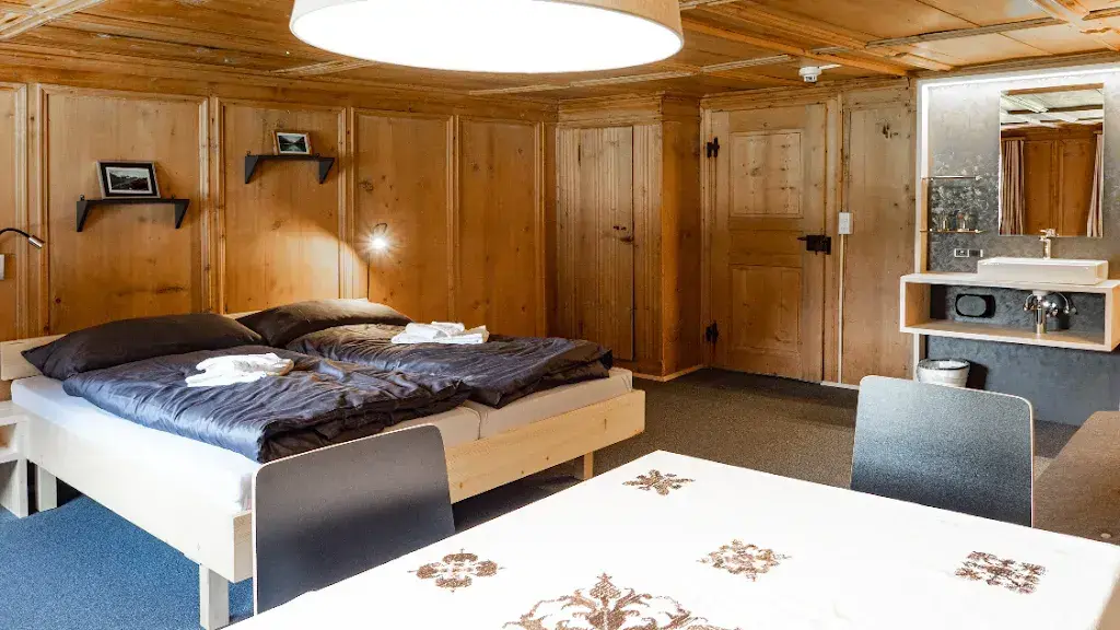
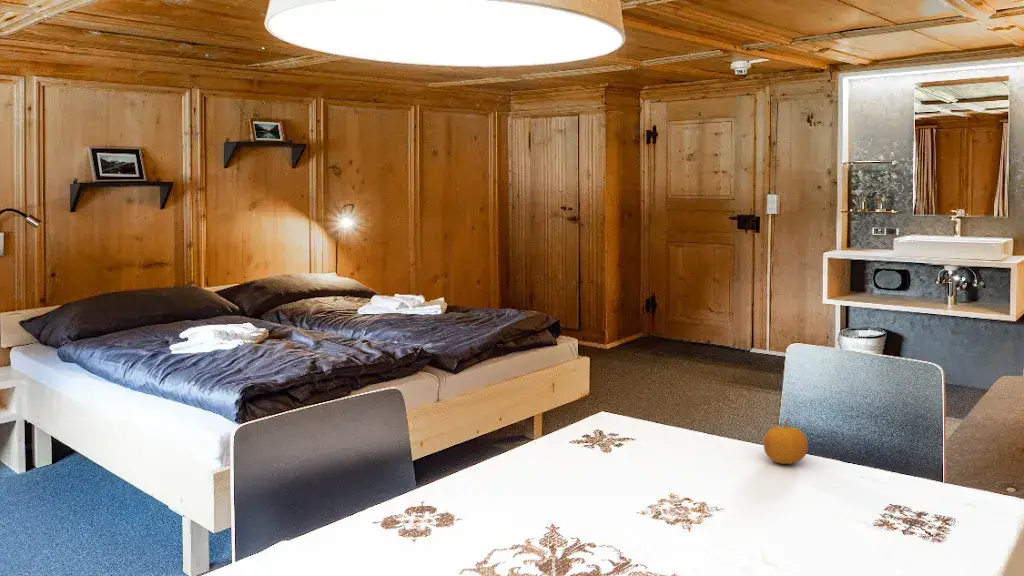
+ fruit (785, 440)
